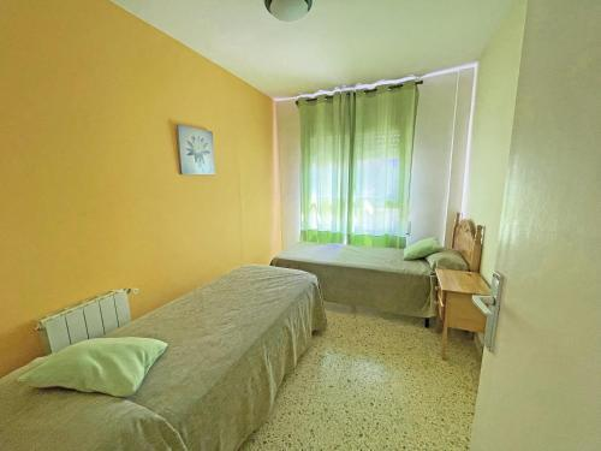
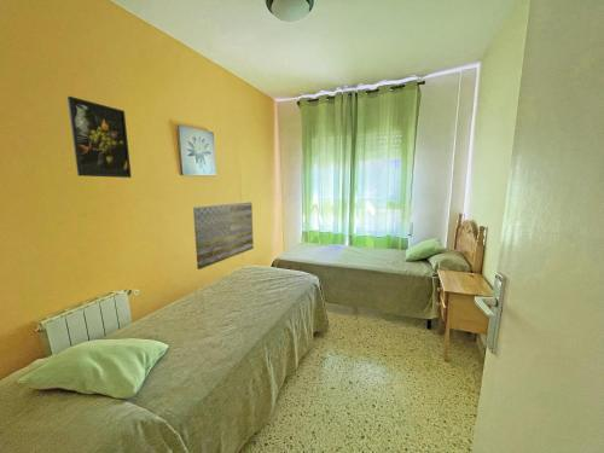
+ wall art (227, 231)
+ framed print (101, 140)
